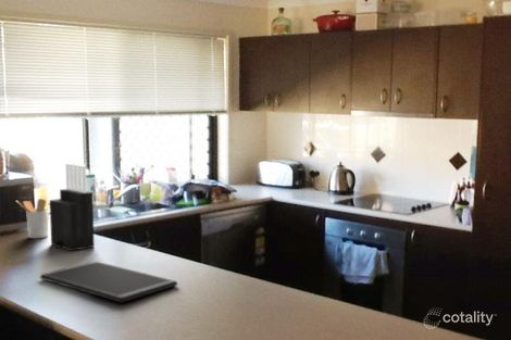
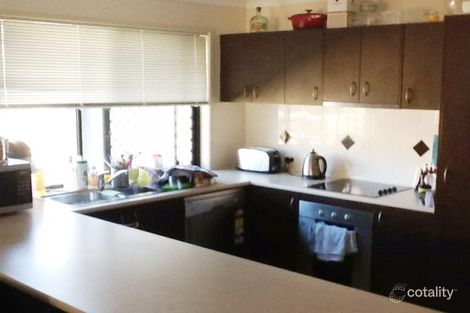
- cutting board (107, 279)
- utensil holder (32, 217)
- knife block (68, 205)
